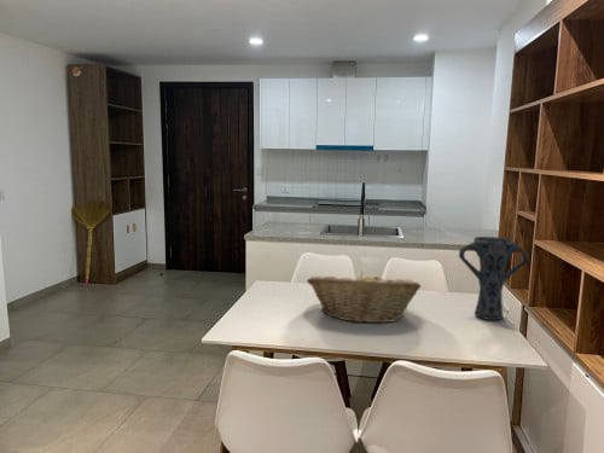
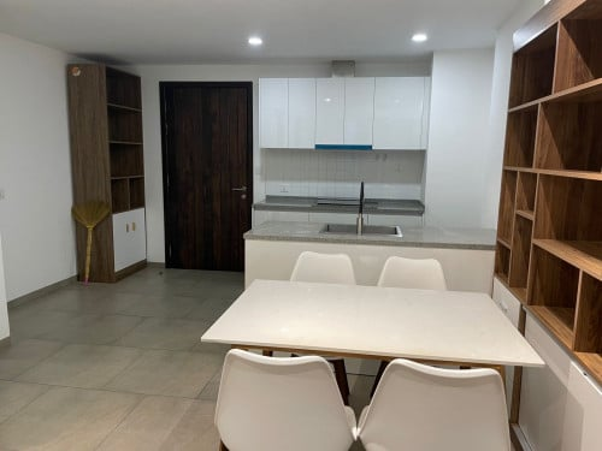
- fruit basket (362, 291)
- vase (490, 278)
